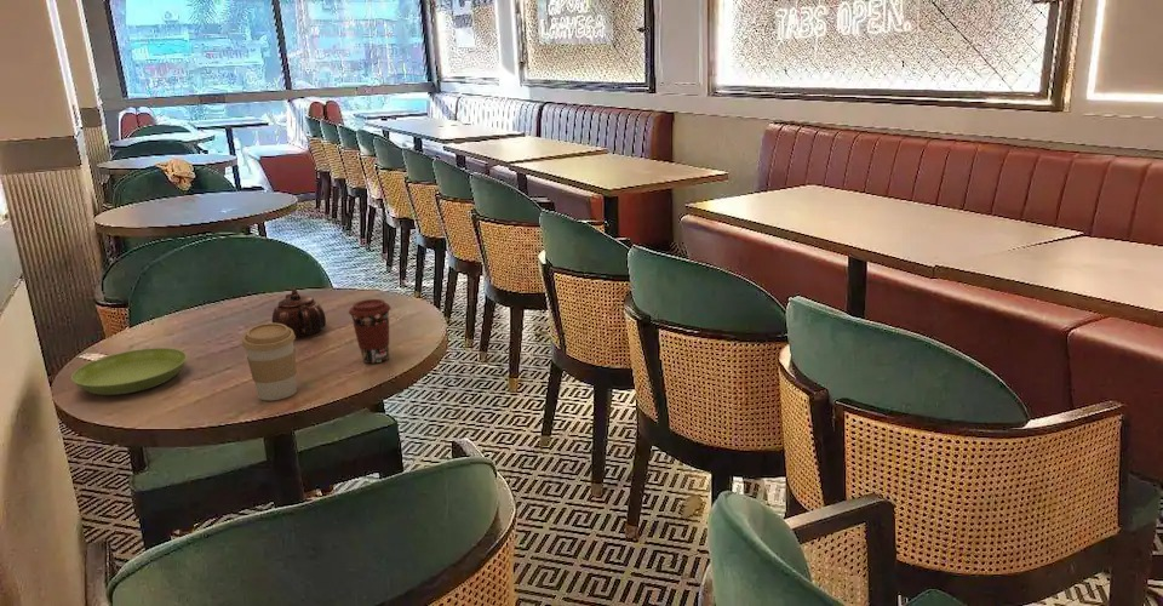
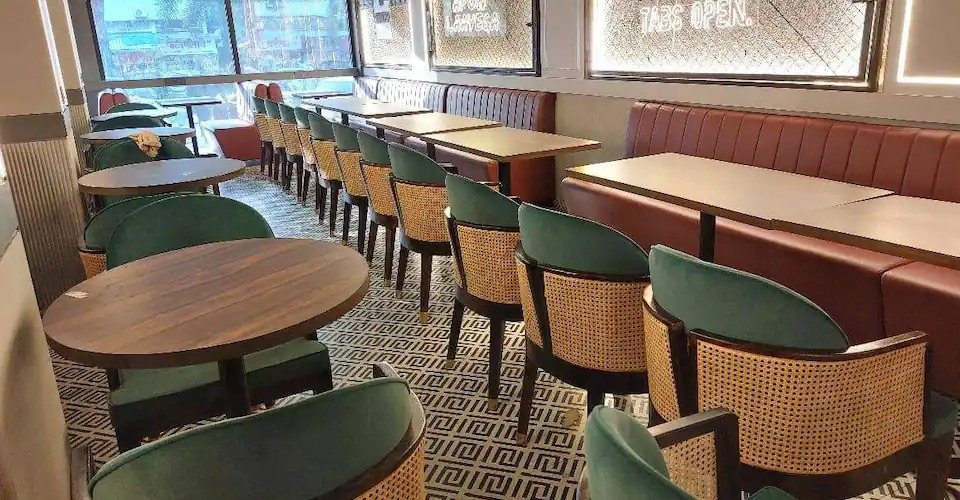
- saucer (131, 372)
- coffee cup (372, 331)
- coffee cup (271, 360)
- teapot (297, 310)
